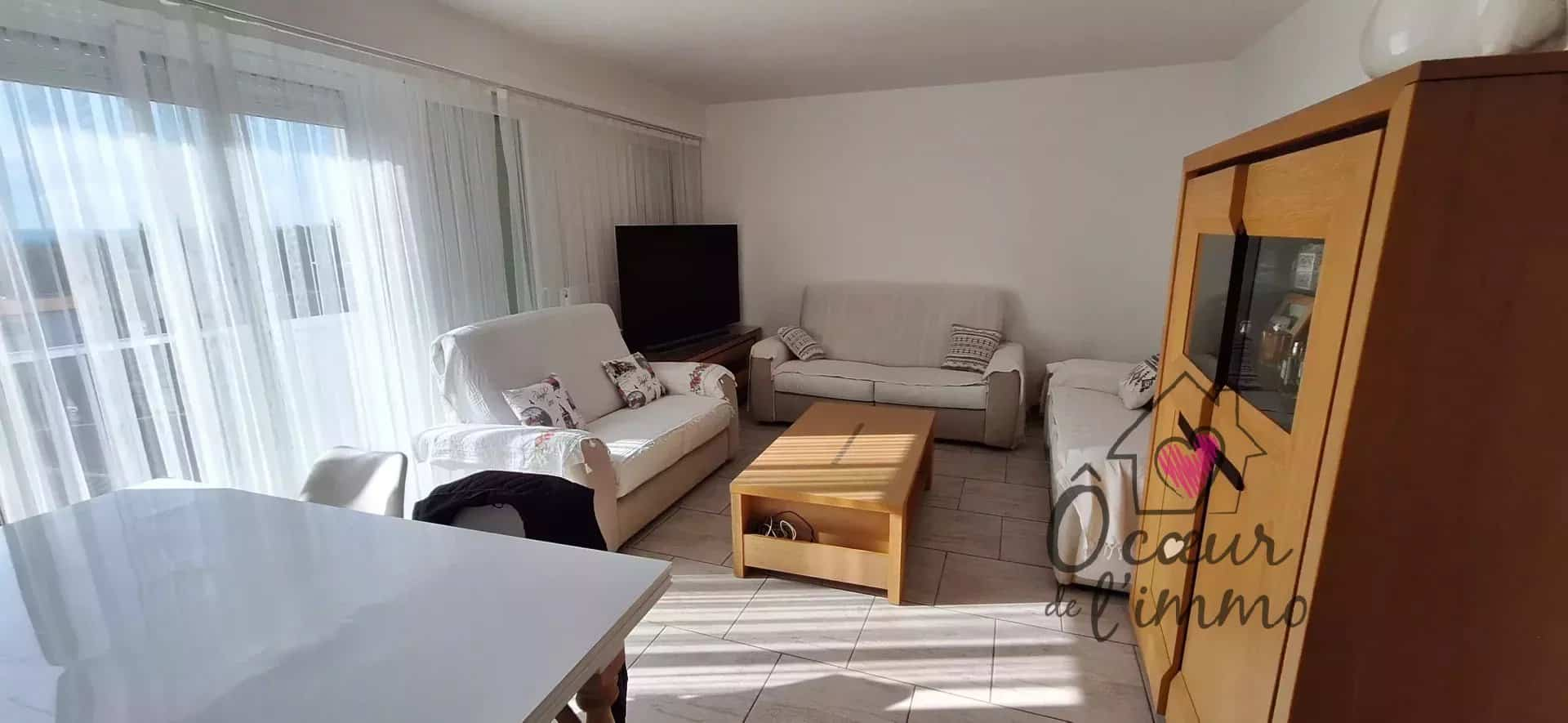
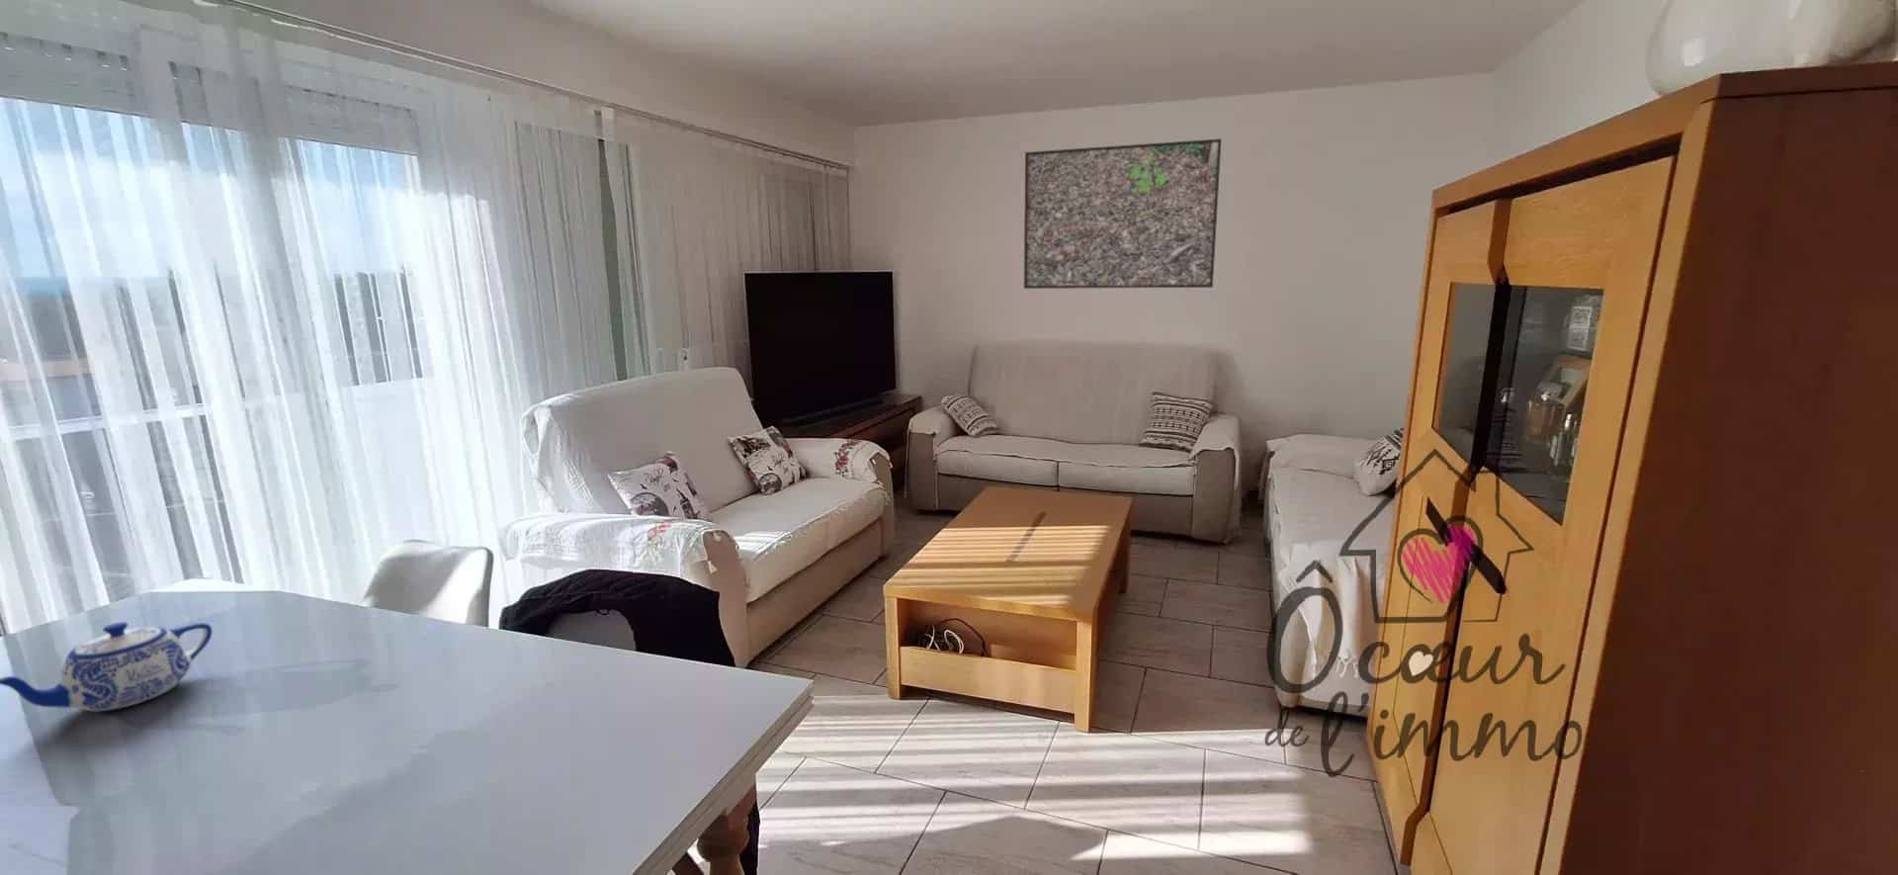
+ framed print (1116, 218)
+ teapot (111, 663)
